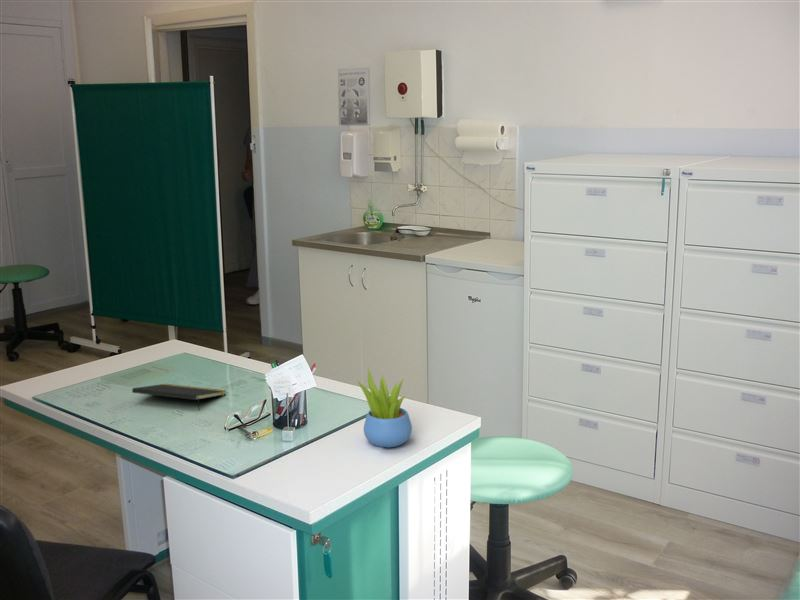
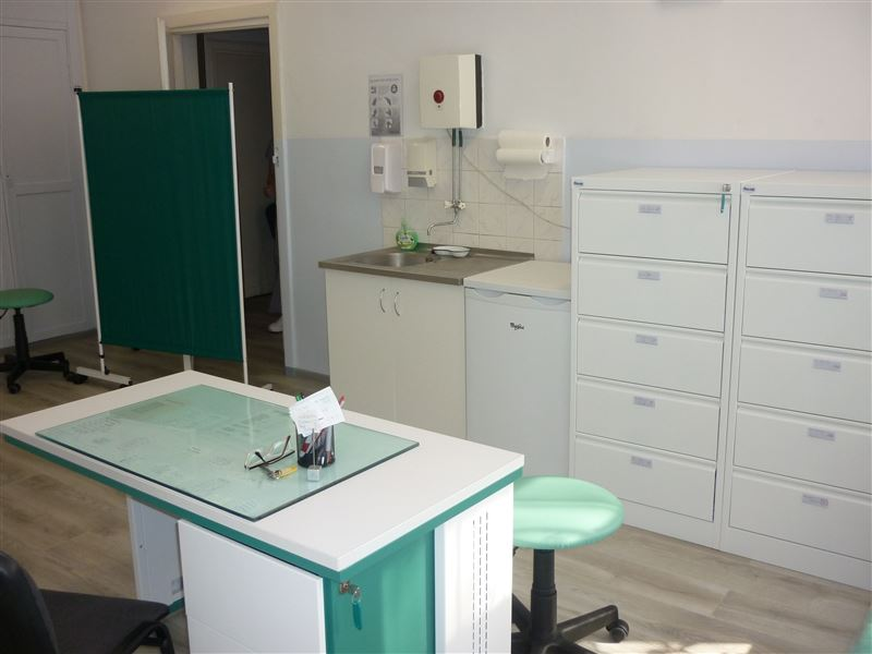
- notepad (179, 391)
- succulent plant (385, 406)
